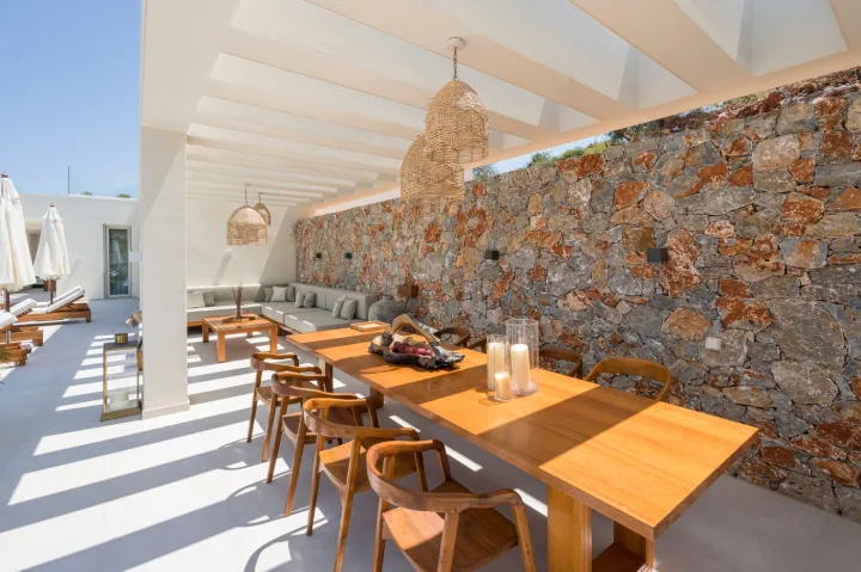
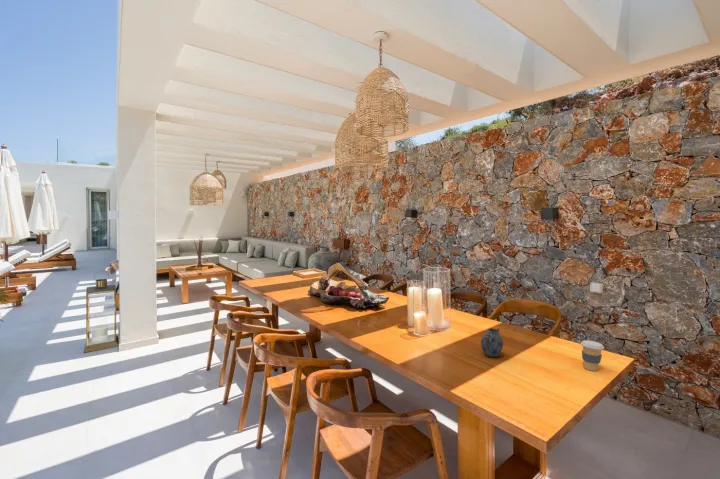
+ coffee cup (591, 355)
+ teapot (492, 341)
